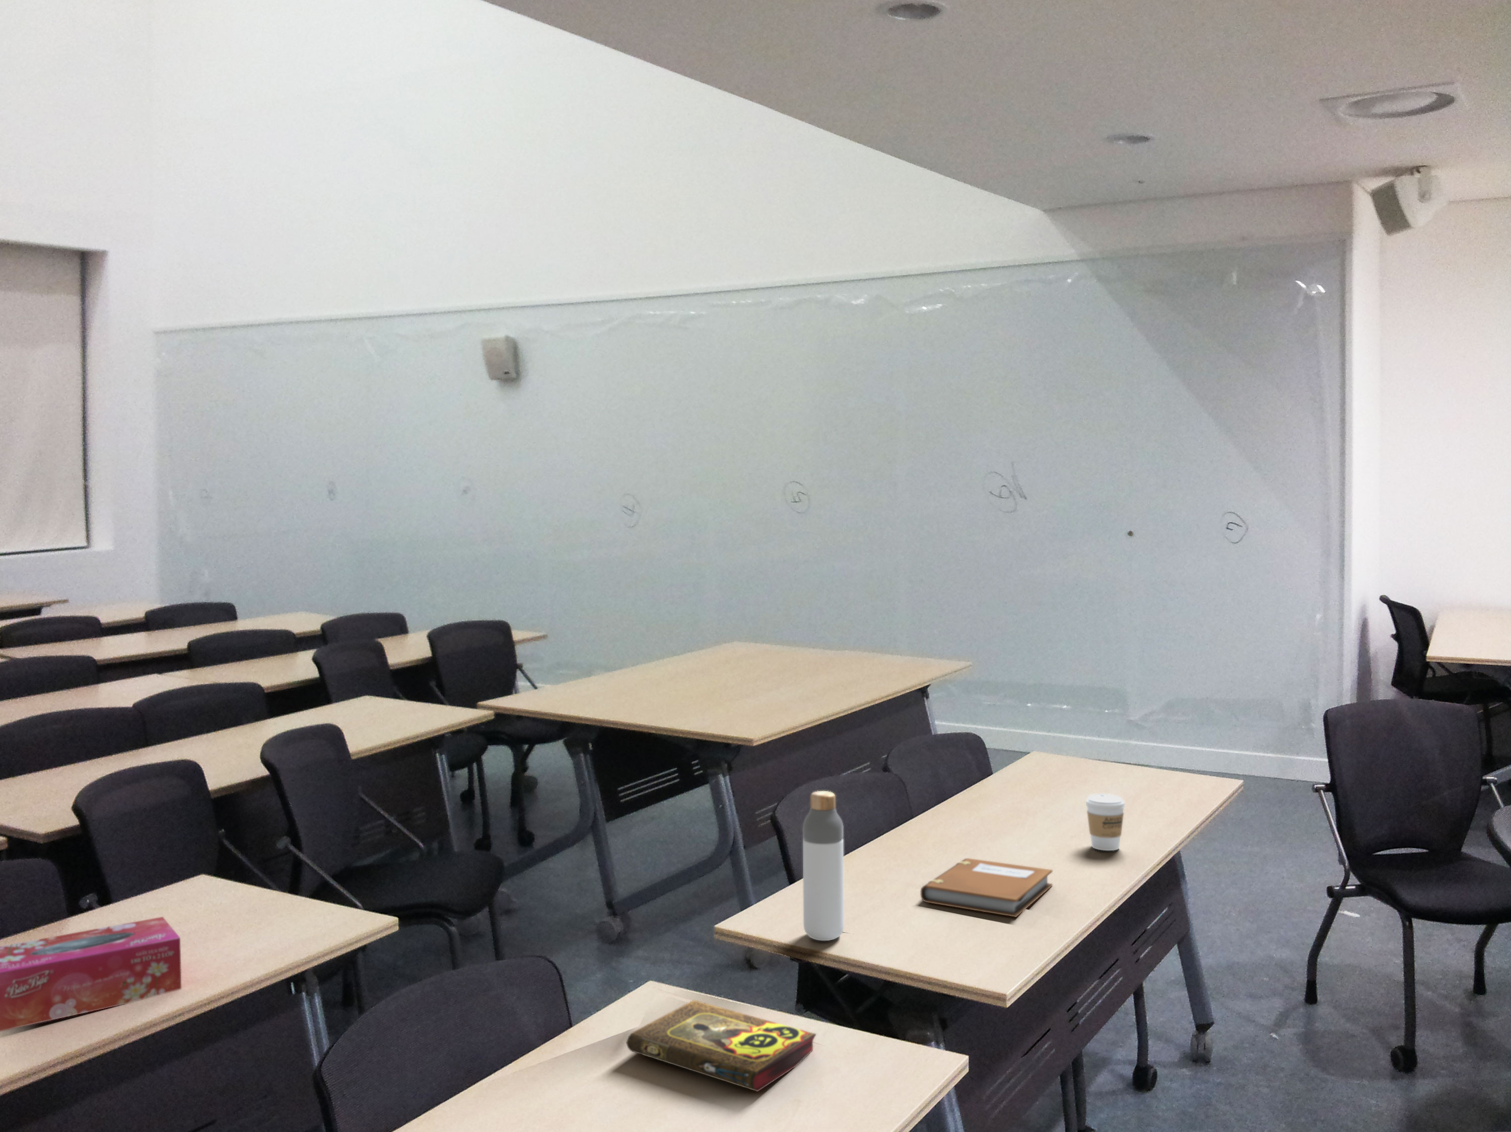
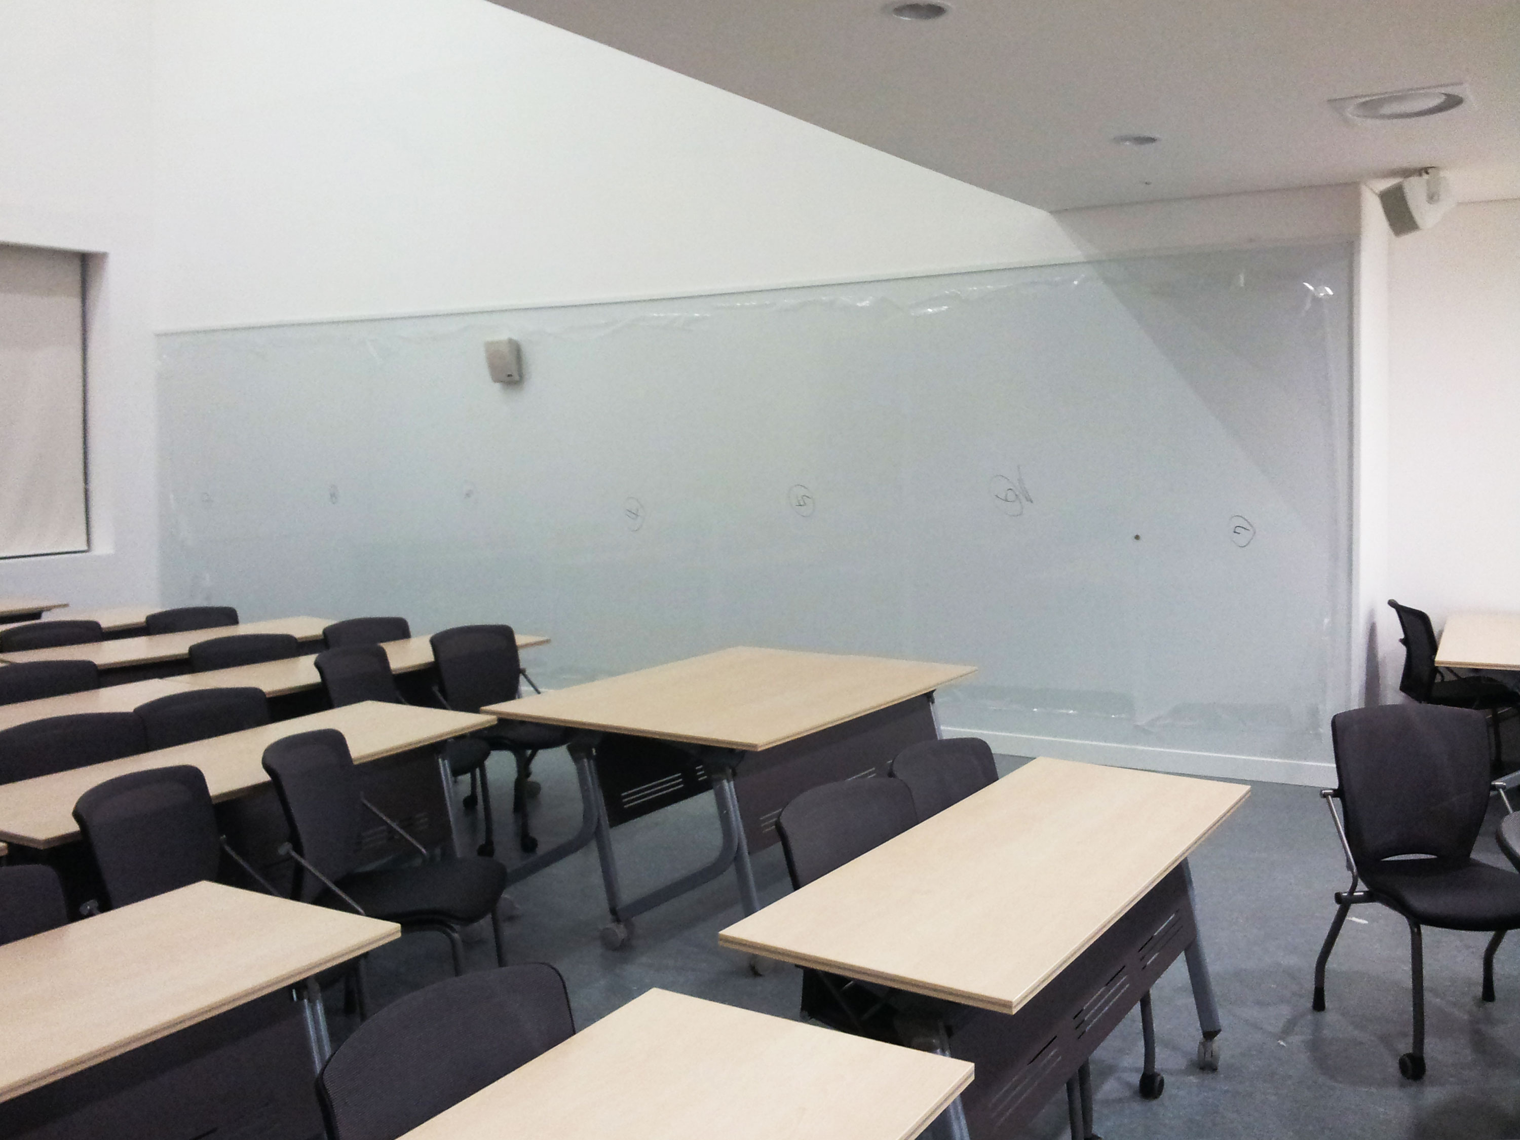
- bottle (823, 864)
- coffee cup (1105, 822)
- book (721, 1044)
- tissue box (84, 970)
- notebook (989, 885)
